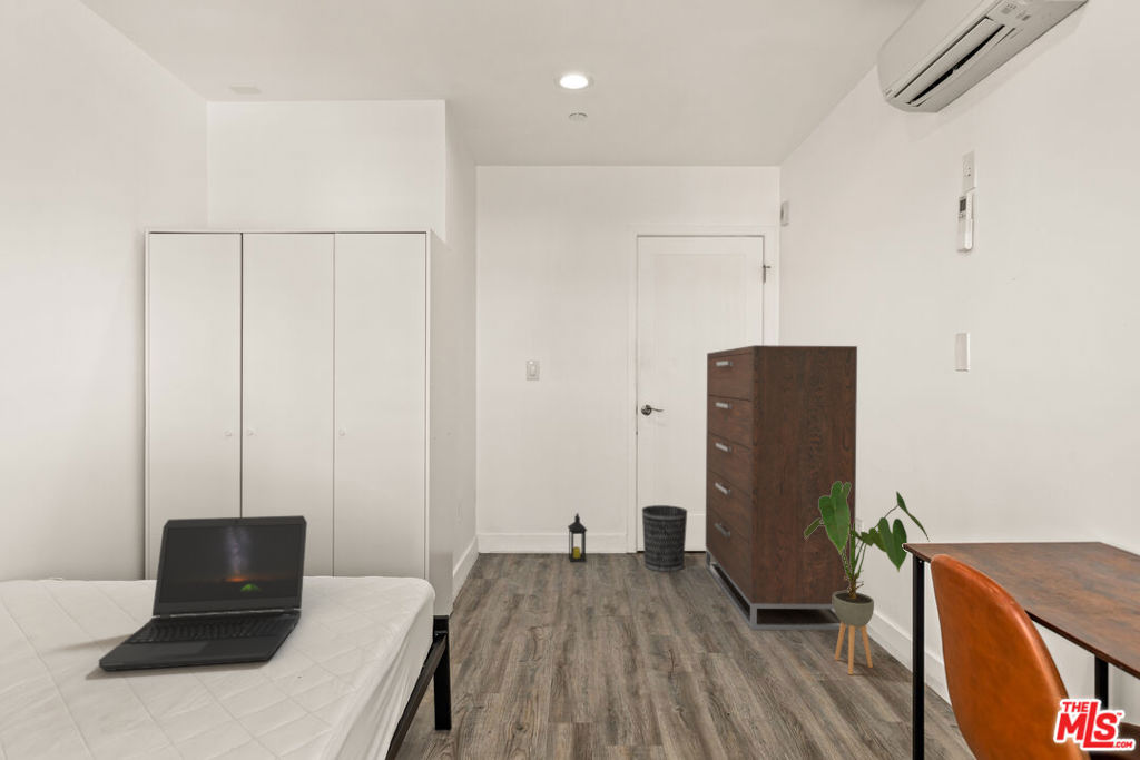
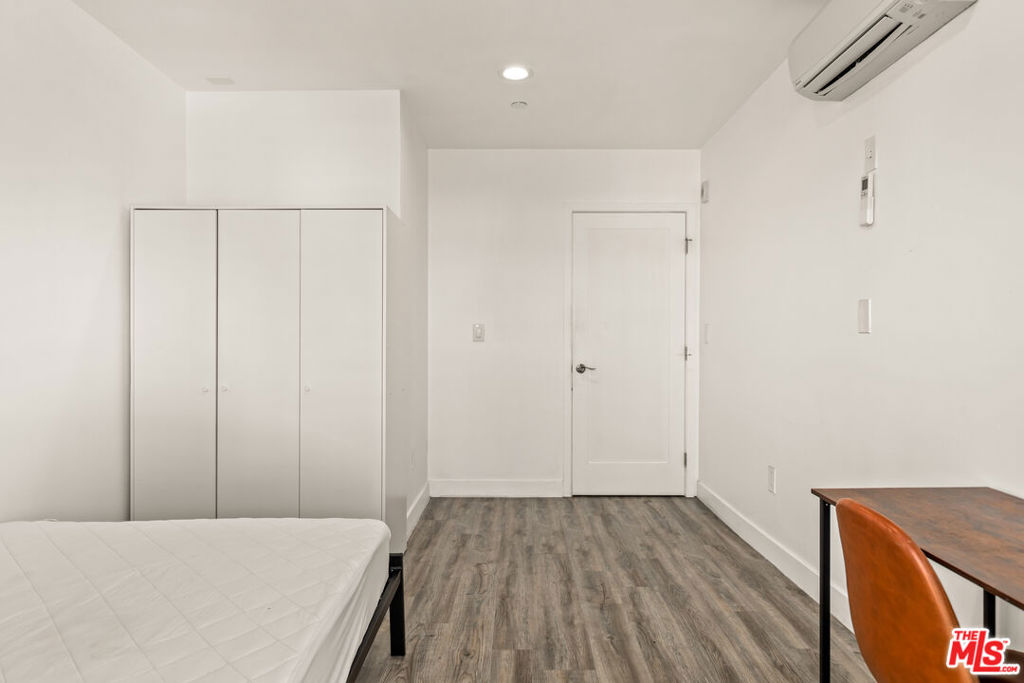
- wastebasket (664, 537)
- laptop computer (213, 585)
- dresser (767, 472)
- house plant (862, 581)
- lantern (577, 533)
